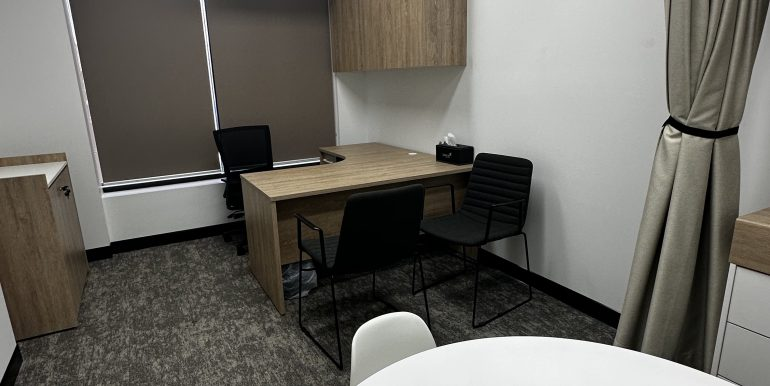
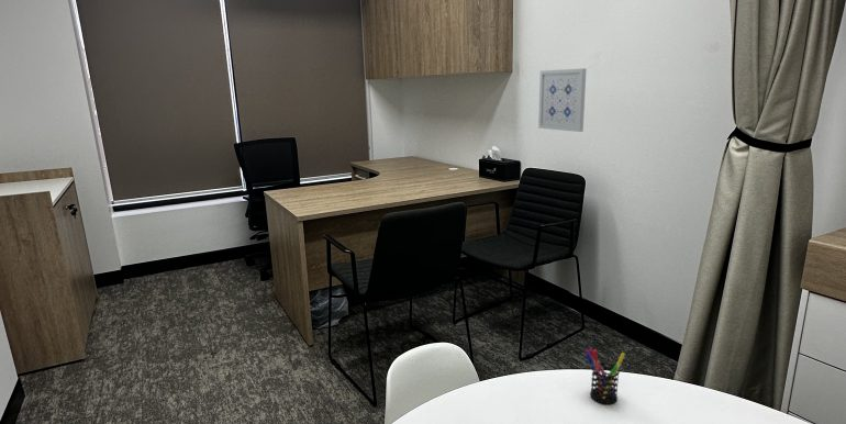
+ wall art (560, 100)
+ pen holder (605, 375)
